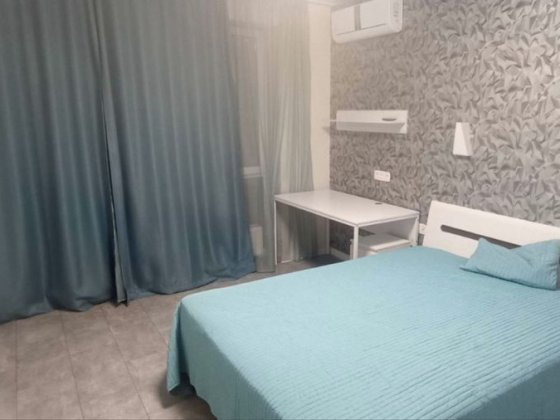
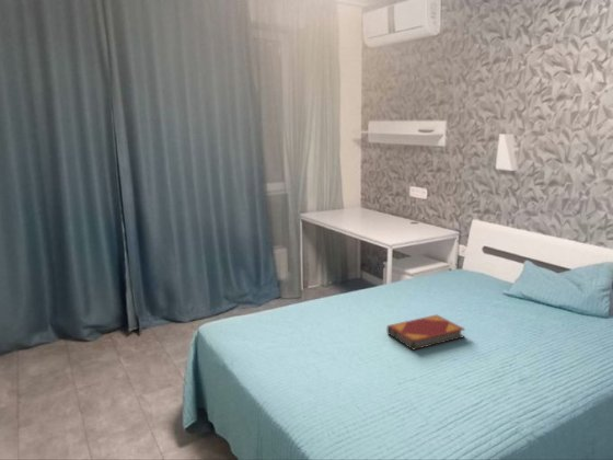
+ hardback book (425, 331)
